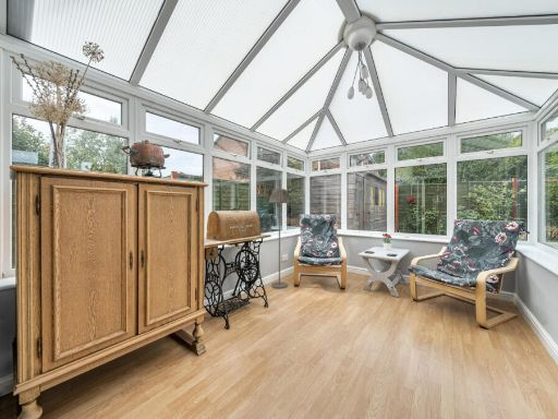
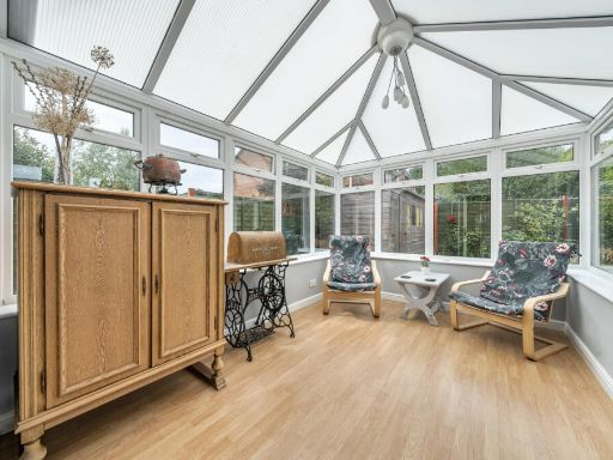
- floor lamp (279, 237)
